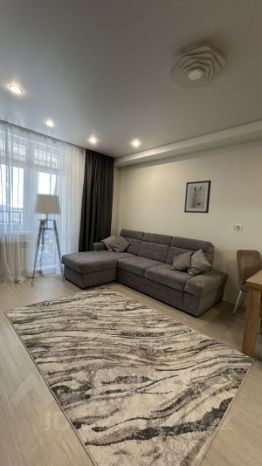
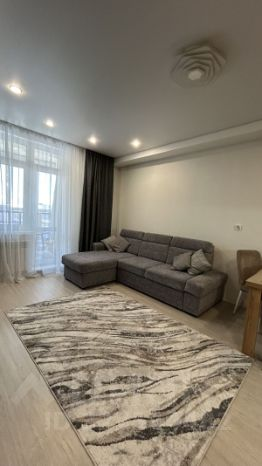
- floor lamp (40, 238)
- wall art (197, 197)
